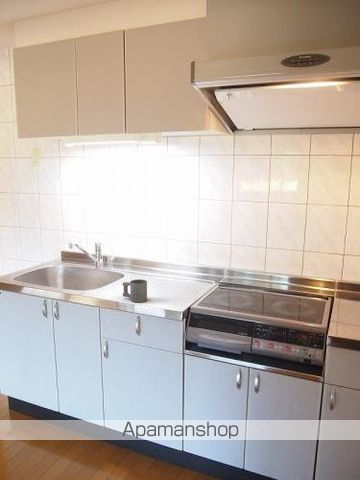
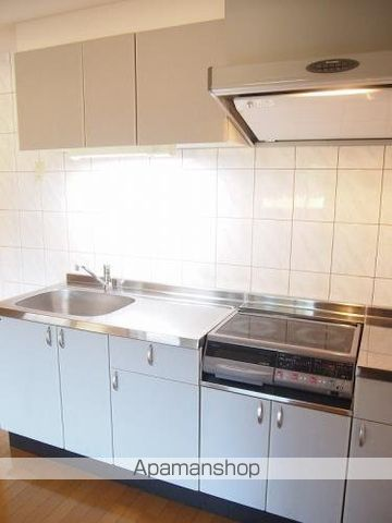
- mug (134, 290)
